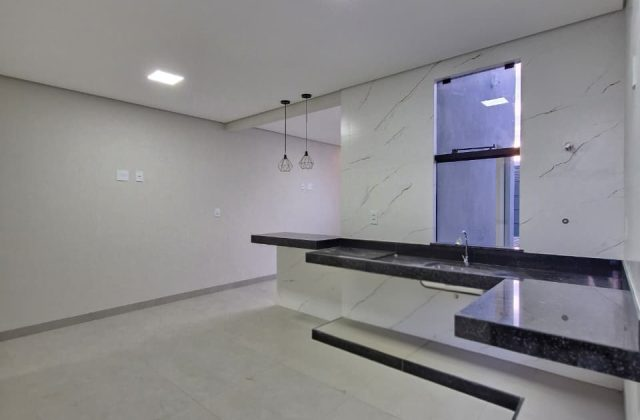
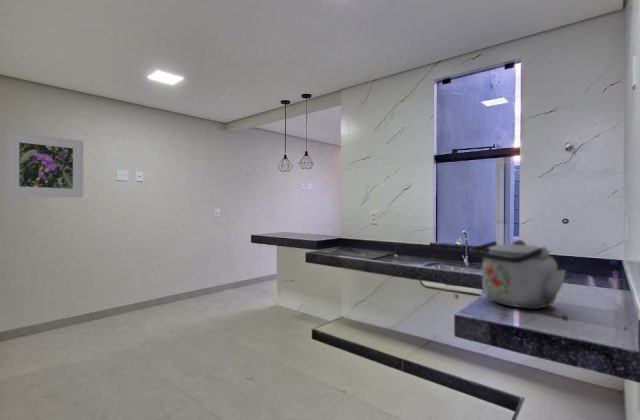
+ kettle (522, 272)
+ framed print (47, 166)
